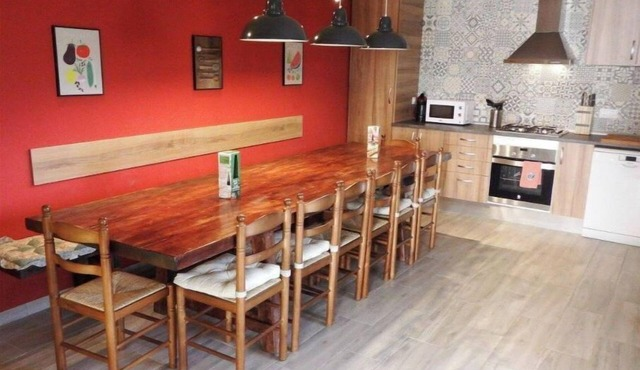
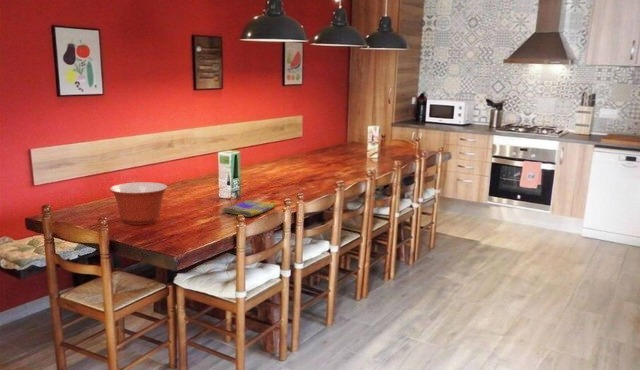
+ dish towel (249, 207)
+ mixing bowl (139, 204)
